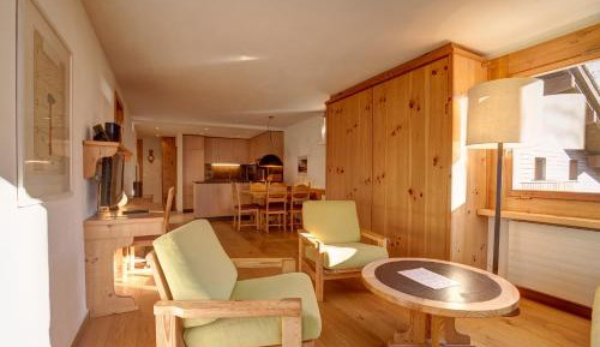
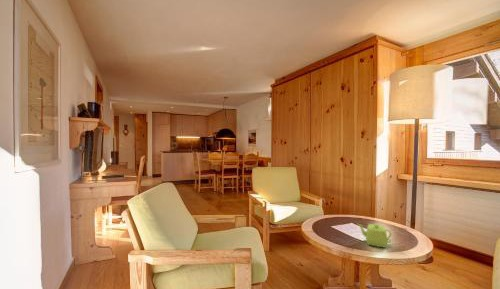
+ teapot (373, 233)
